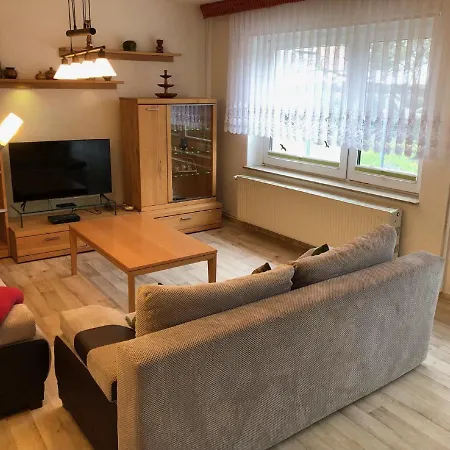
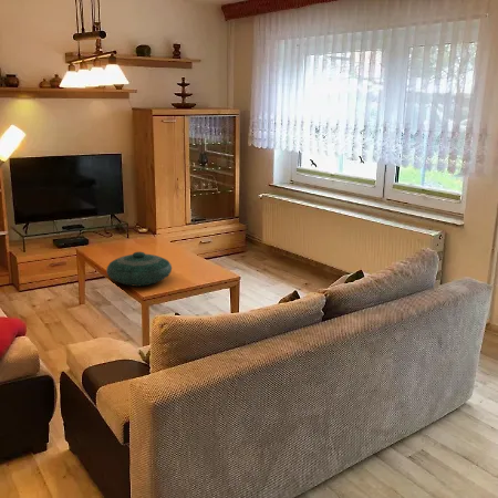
+ decorative bowl (138, 266)
